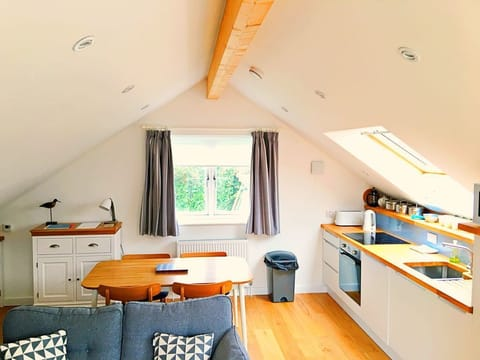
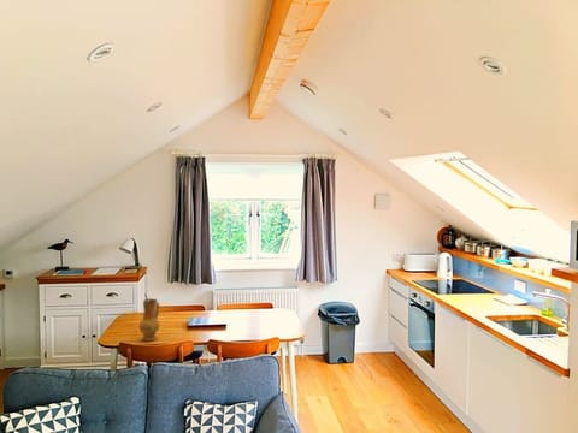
+ ceramic jug (149, 319)
